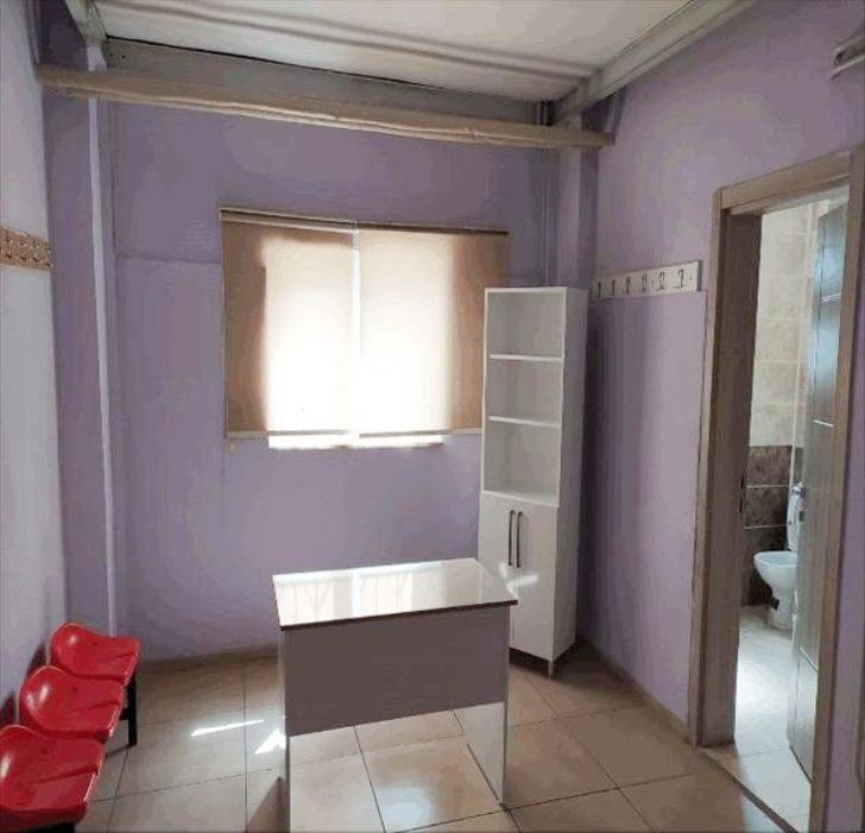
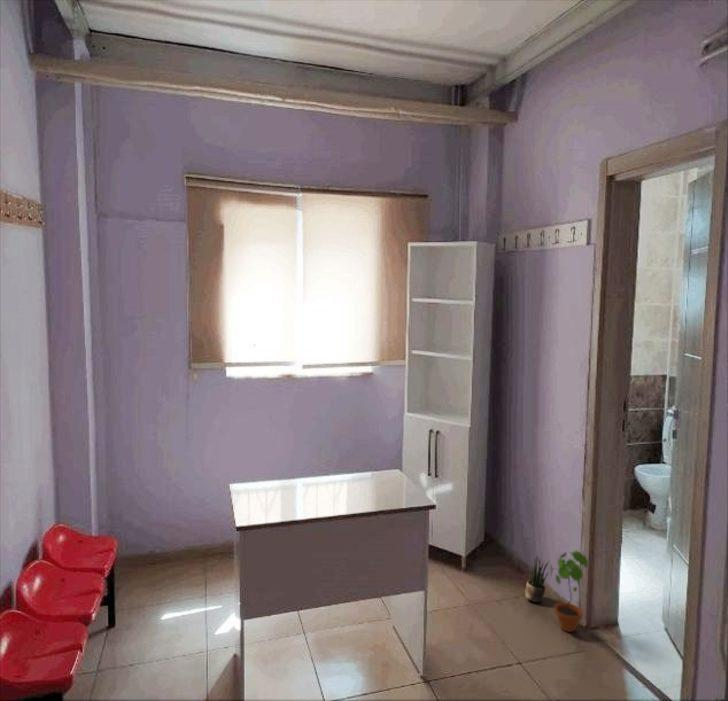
+ potted plant (537, 577)
+ potted plant (570, 590)
